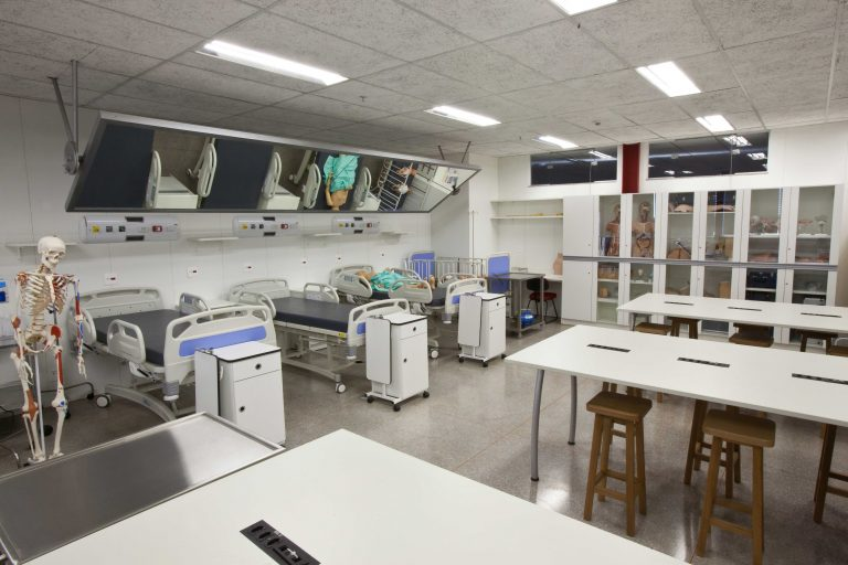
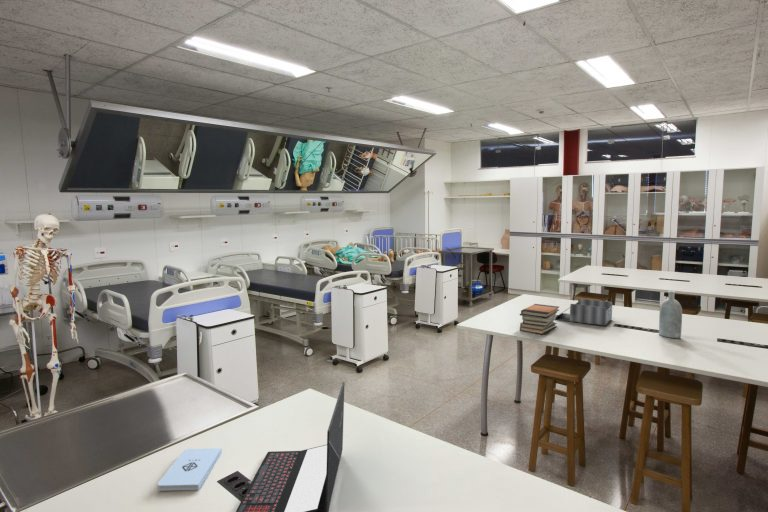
+ laptop (294, 451)
+ desk organizer (582, 310)
+ notepad (191, 468)
+ bottle (670, 313)
+ book stack (539, 318)
